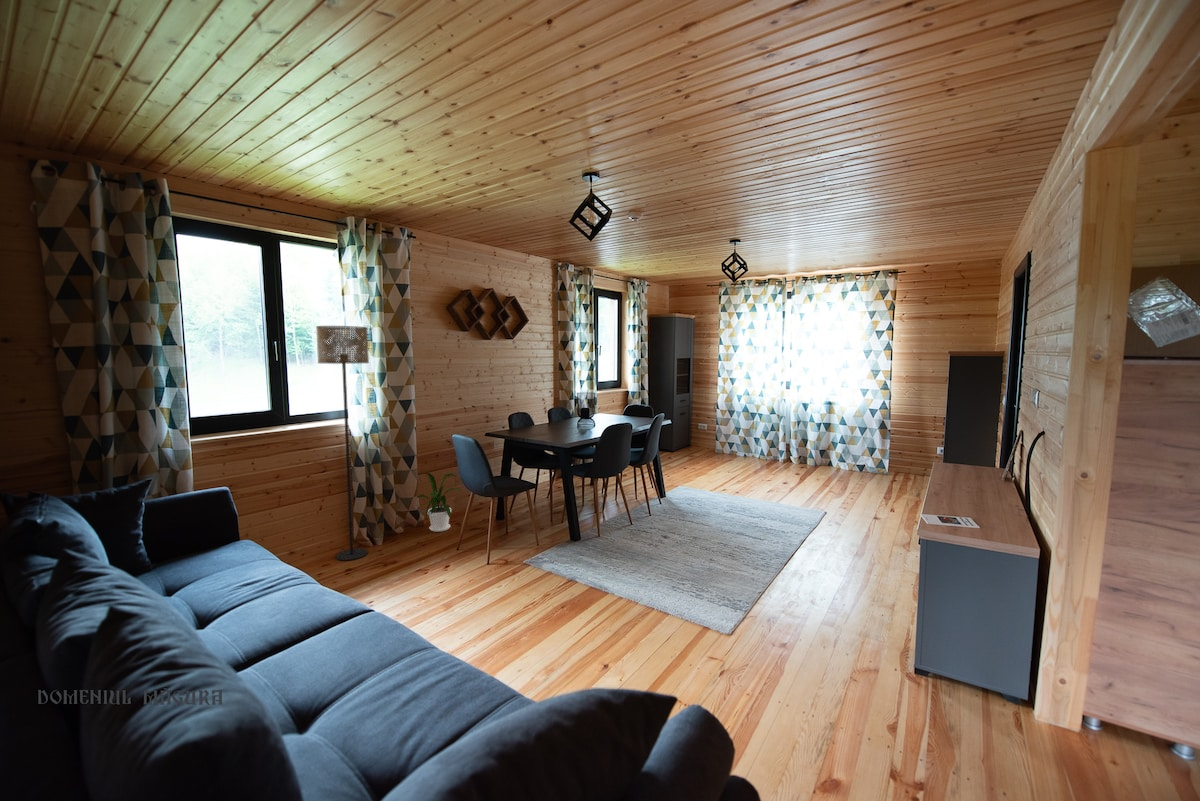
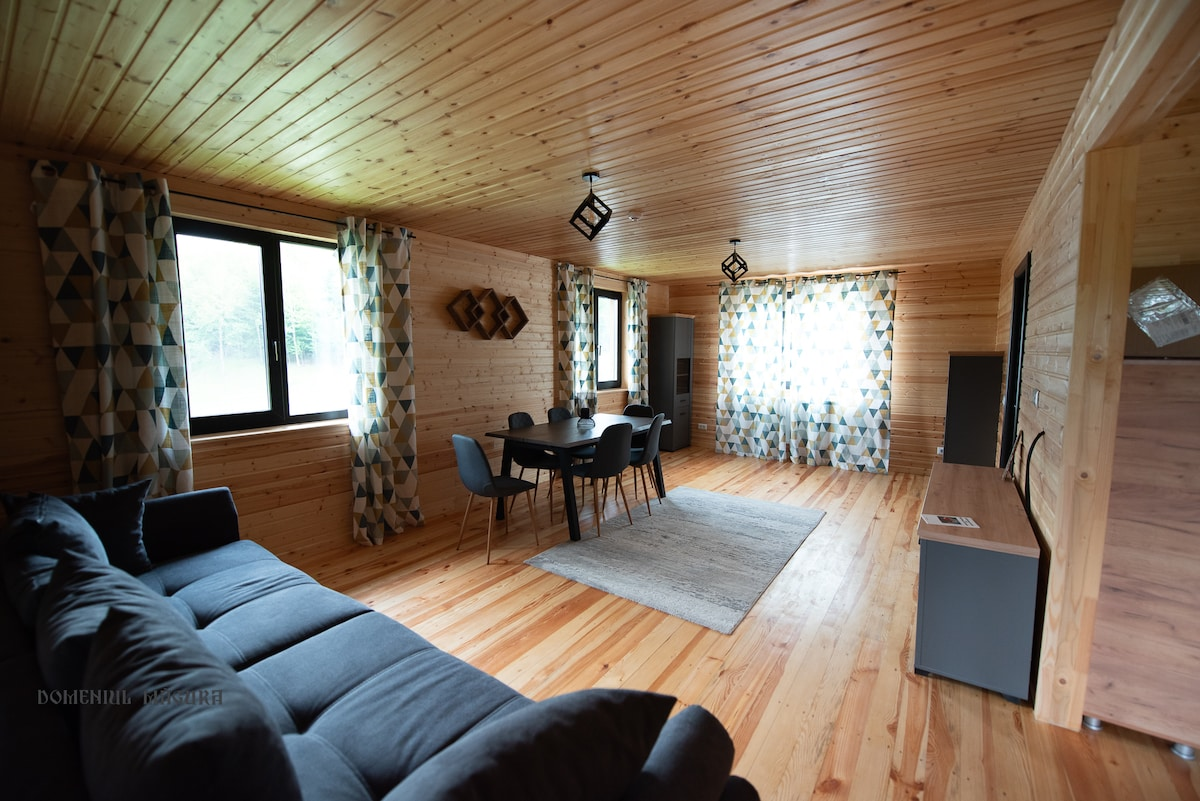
- house plant (438, 499)
- floor lamp (347, 443)
